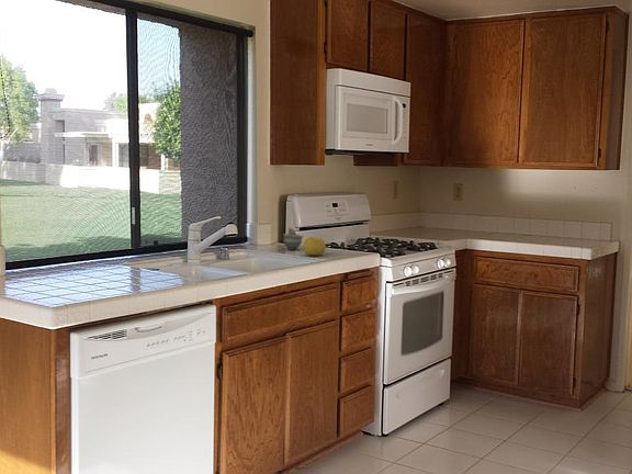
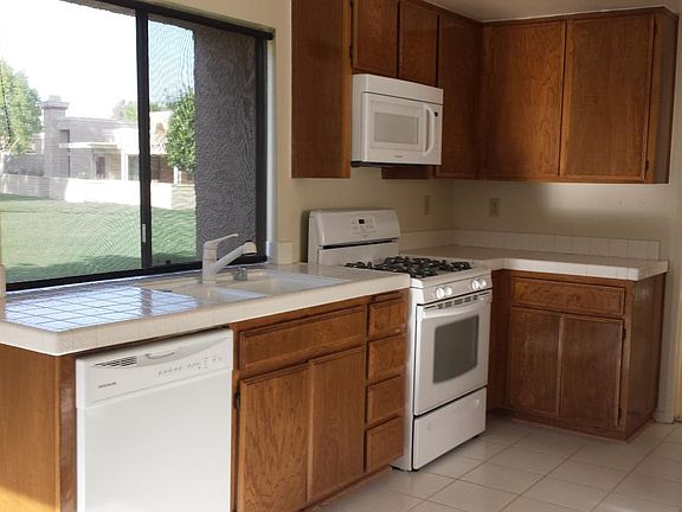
- cup (293, 238)
- fruit (314, 246)
